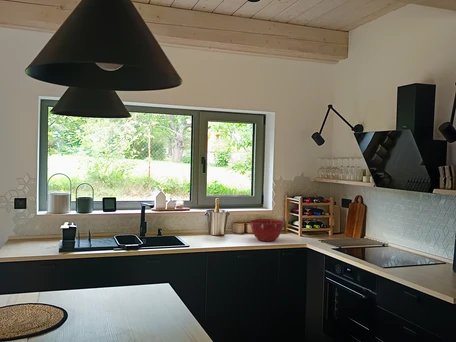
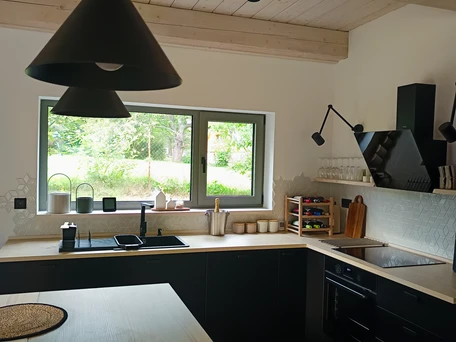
- mixing bowl (266, 230)
